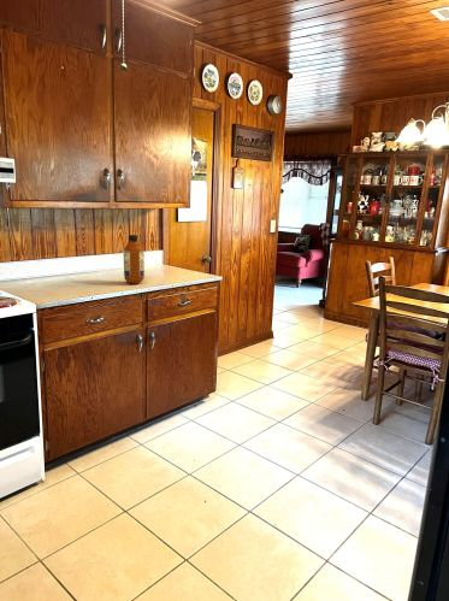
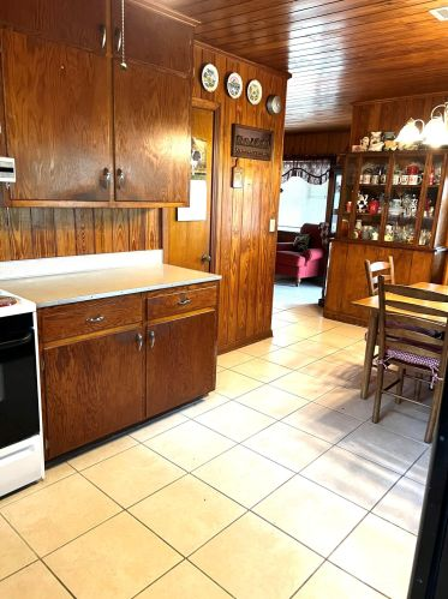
- bottle (134, 259)
